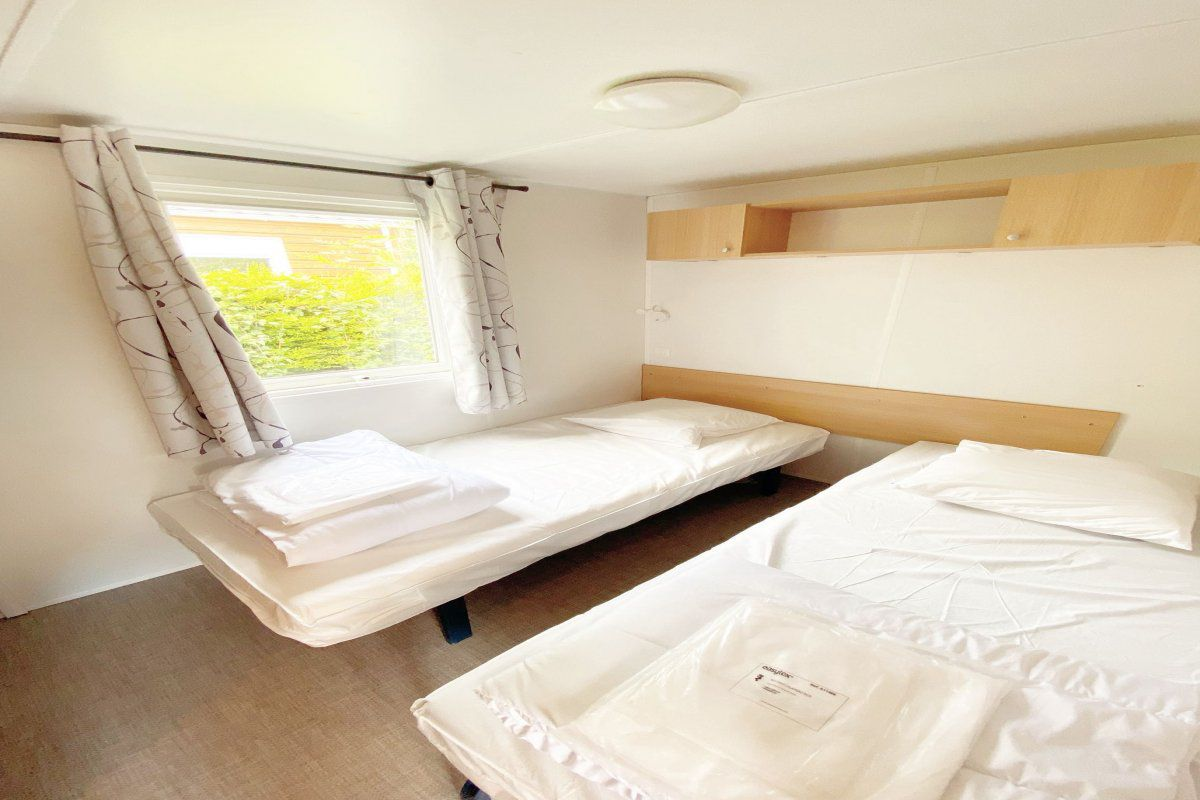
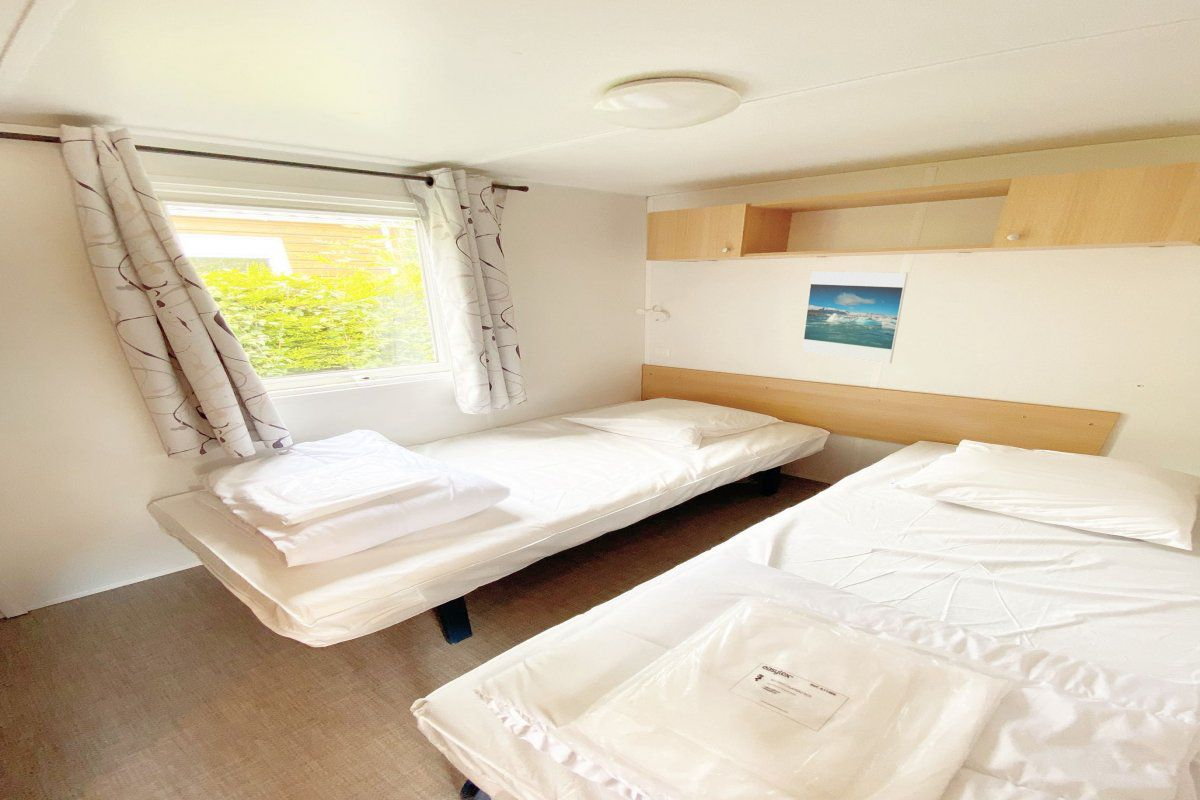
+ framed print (850, 315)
